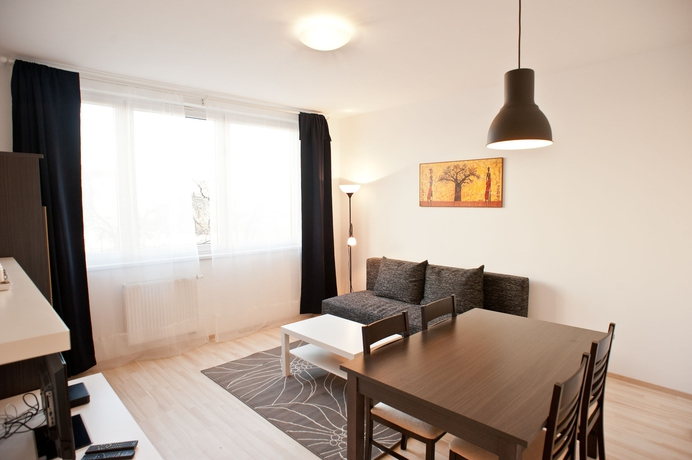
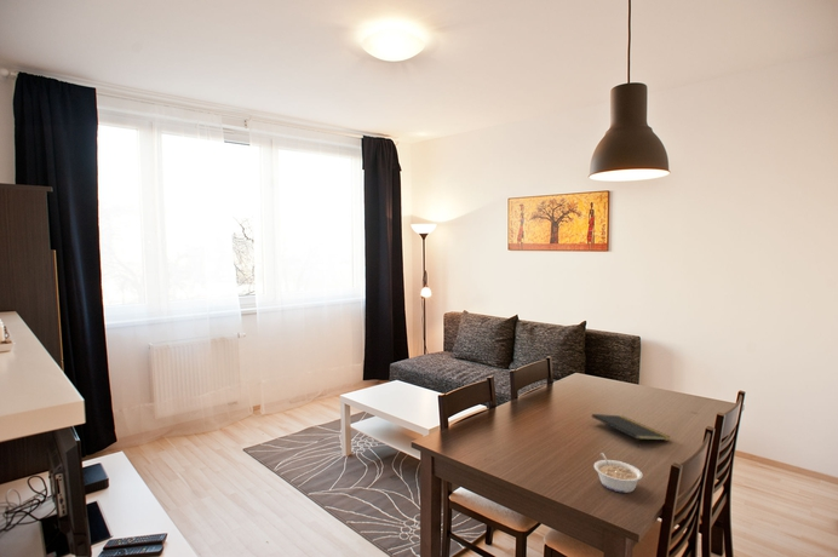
+ legume (615, 475)
+ notepad (628, 426)
